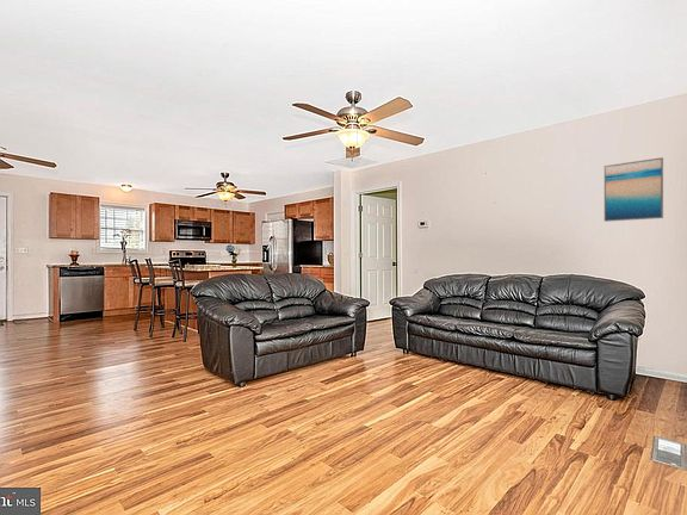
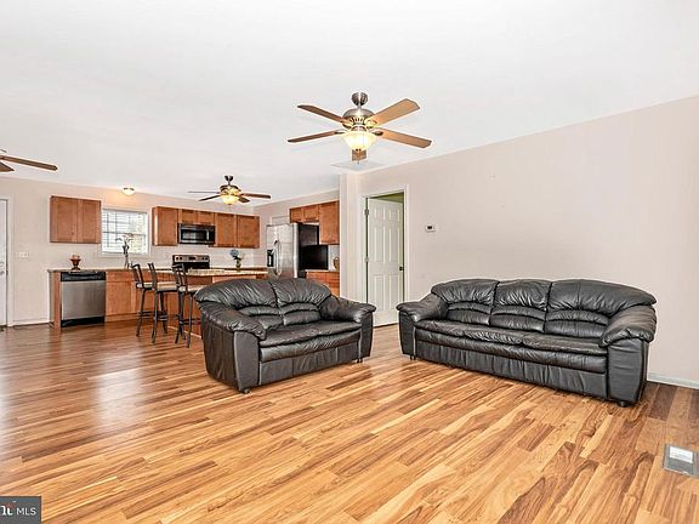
- wall art (632, 191)
